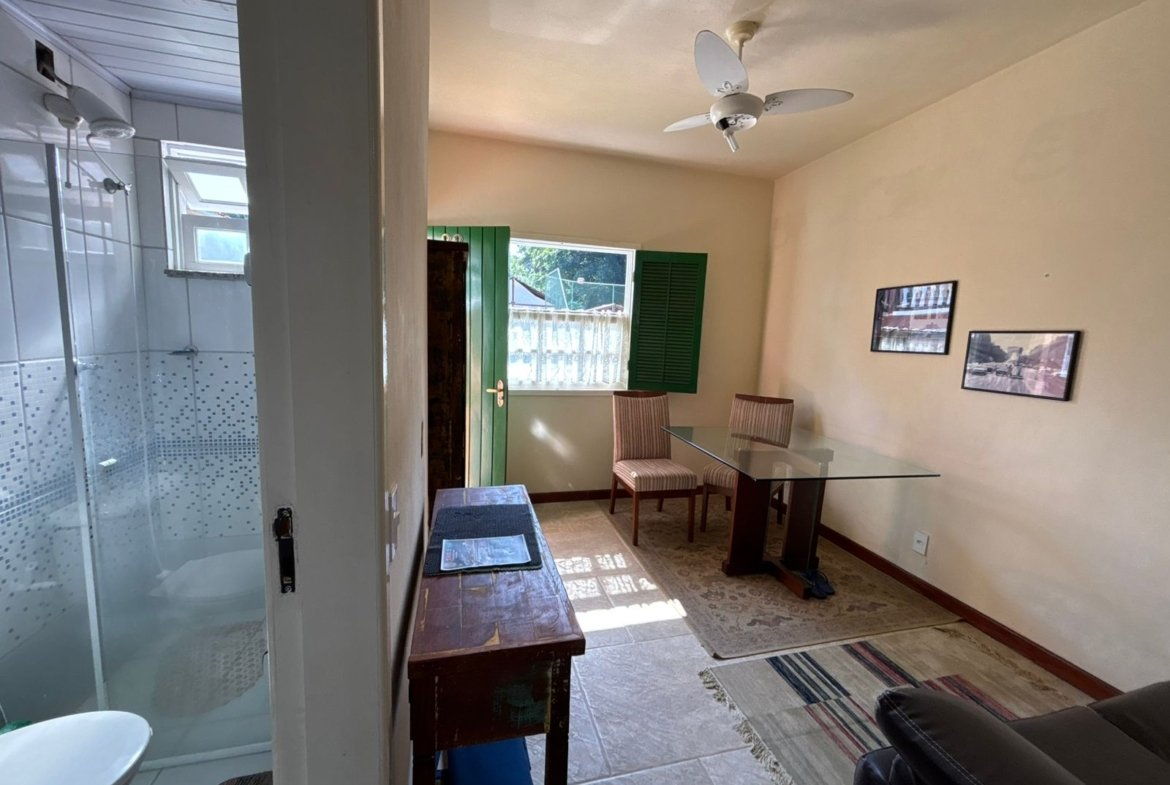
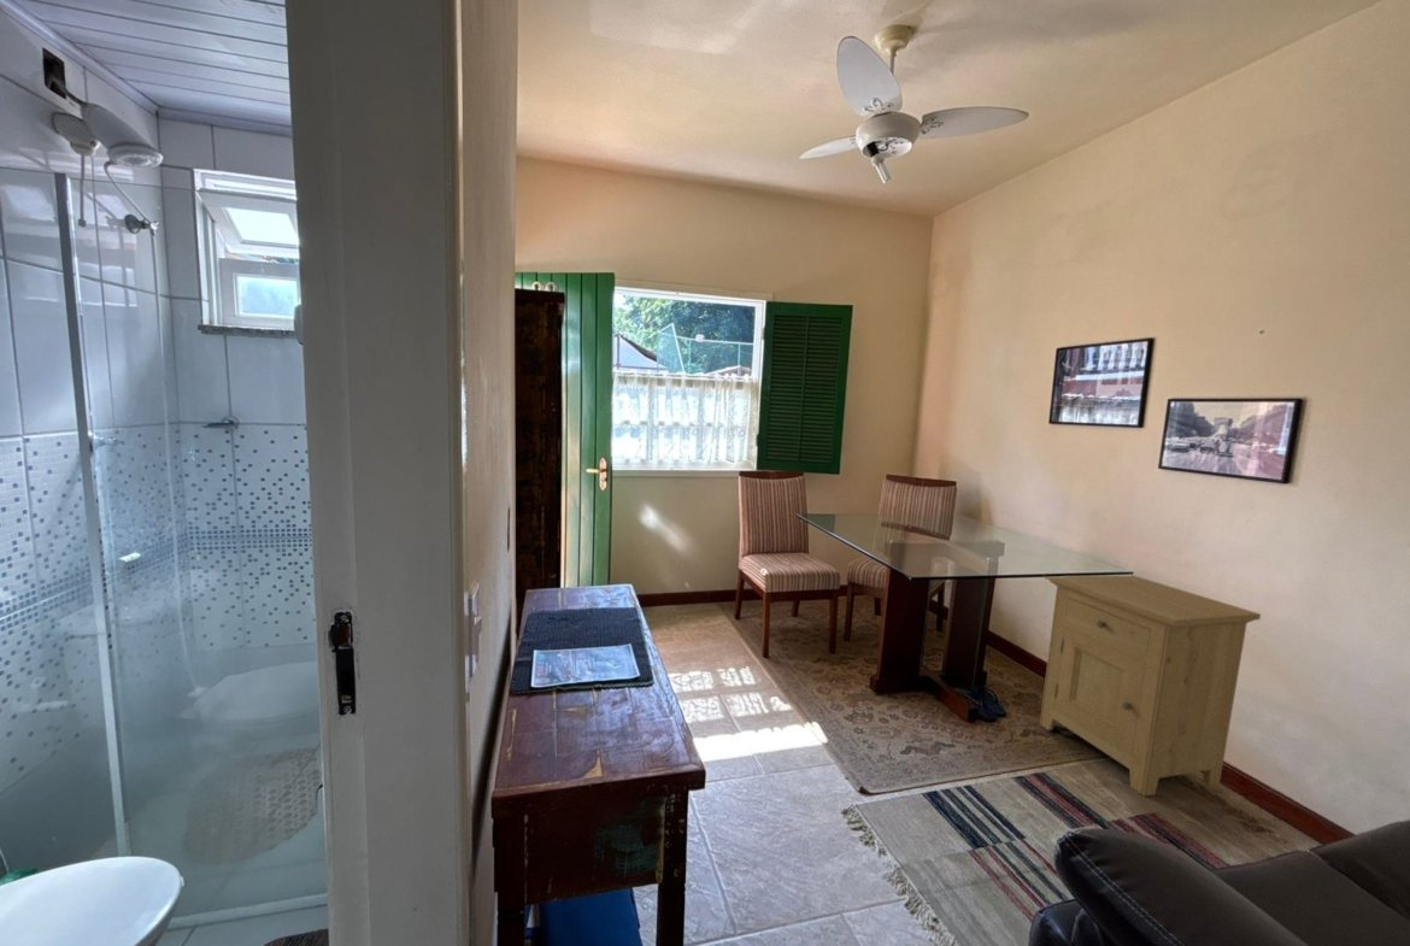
+ nightstand (1130, 672)
